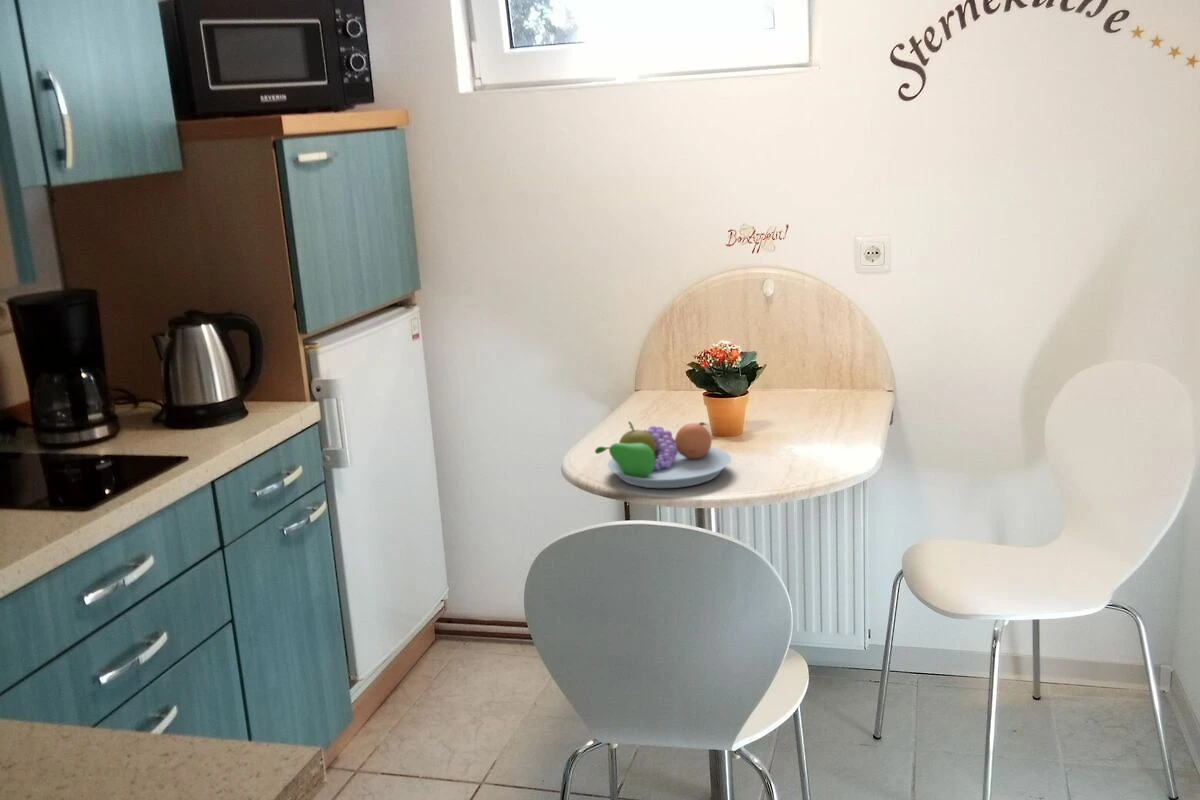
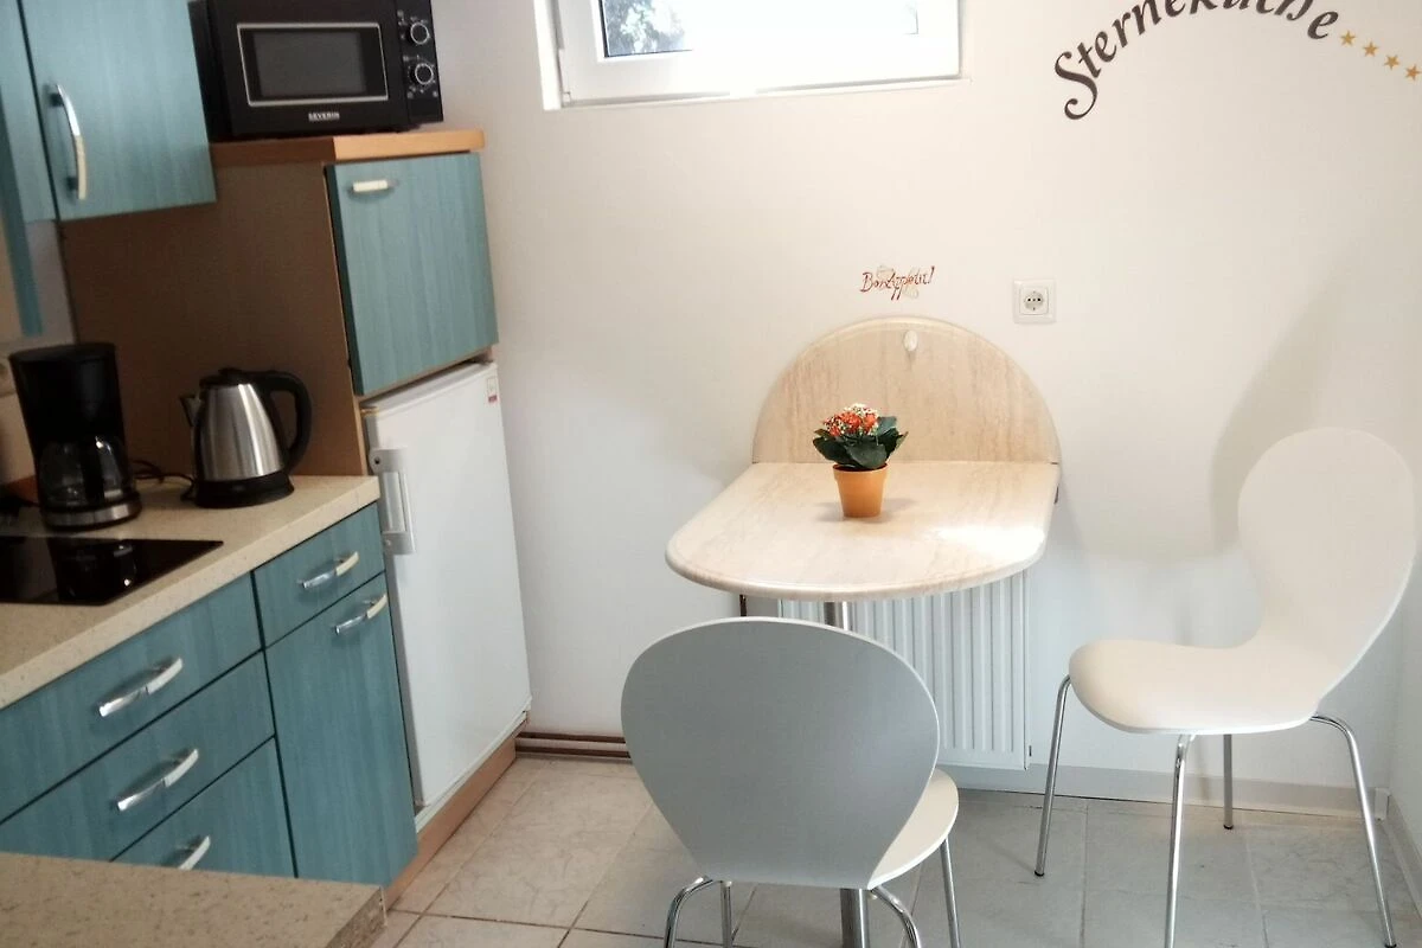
- fruit bowl (663, 449)
